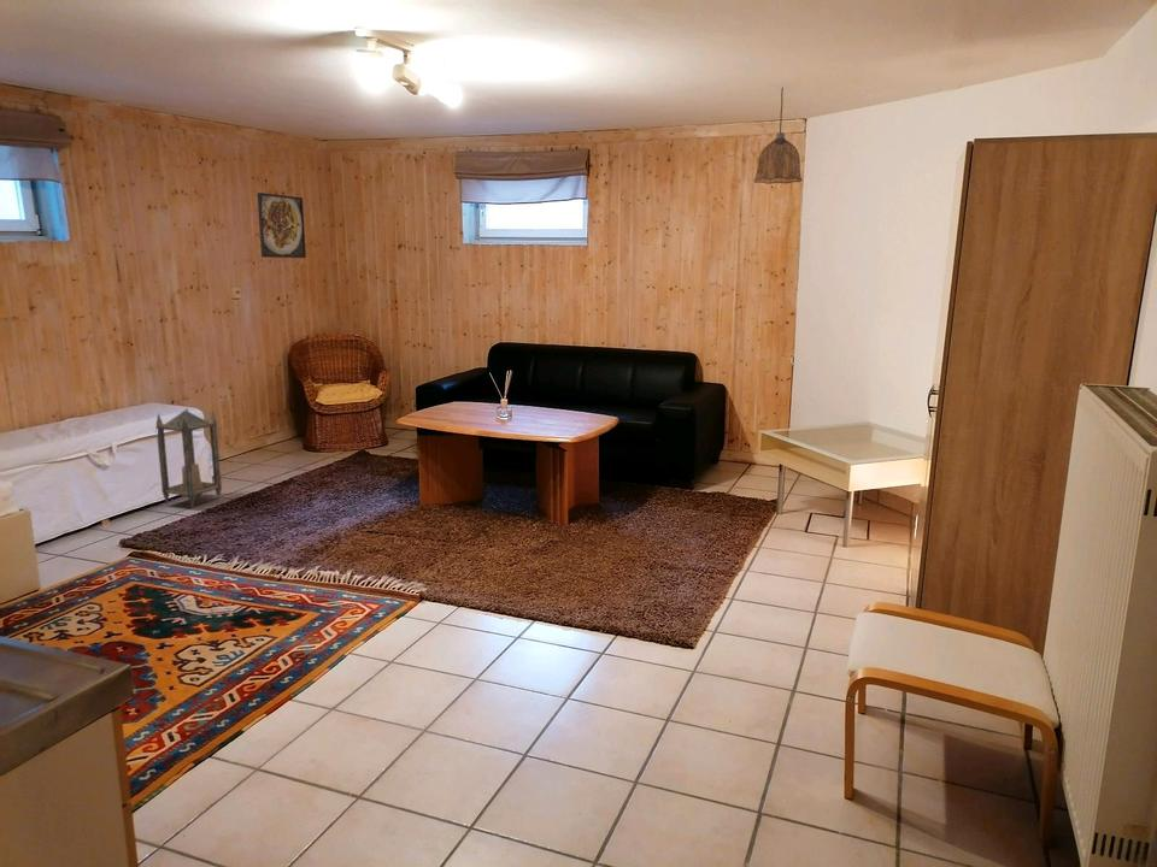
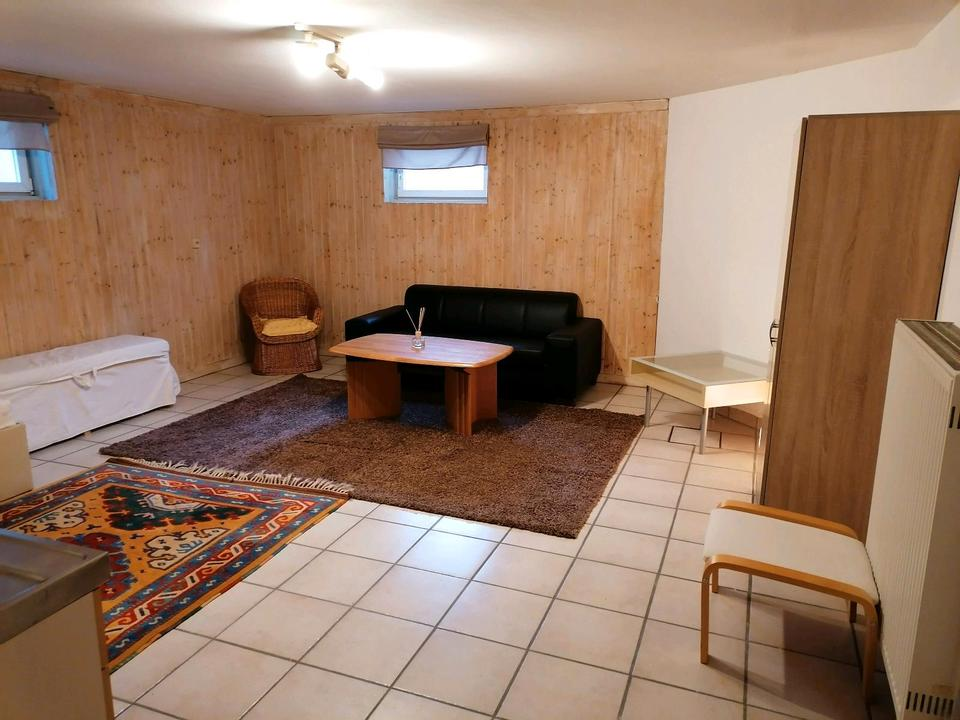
- lantern (189, 456)
- pendant lamp (780, 135)
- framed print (282, 226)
